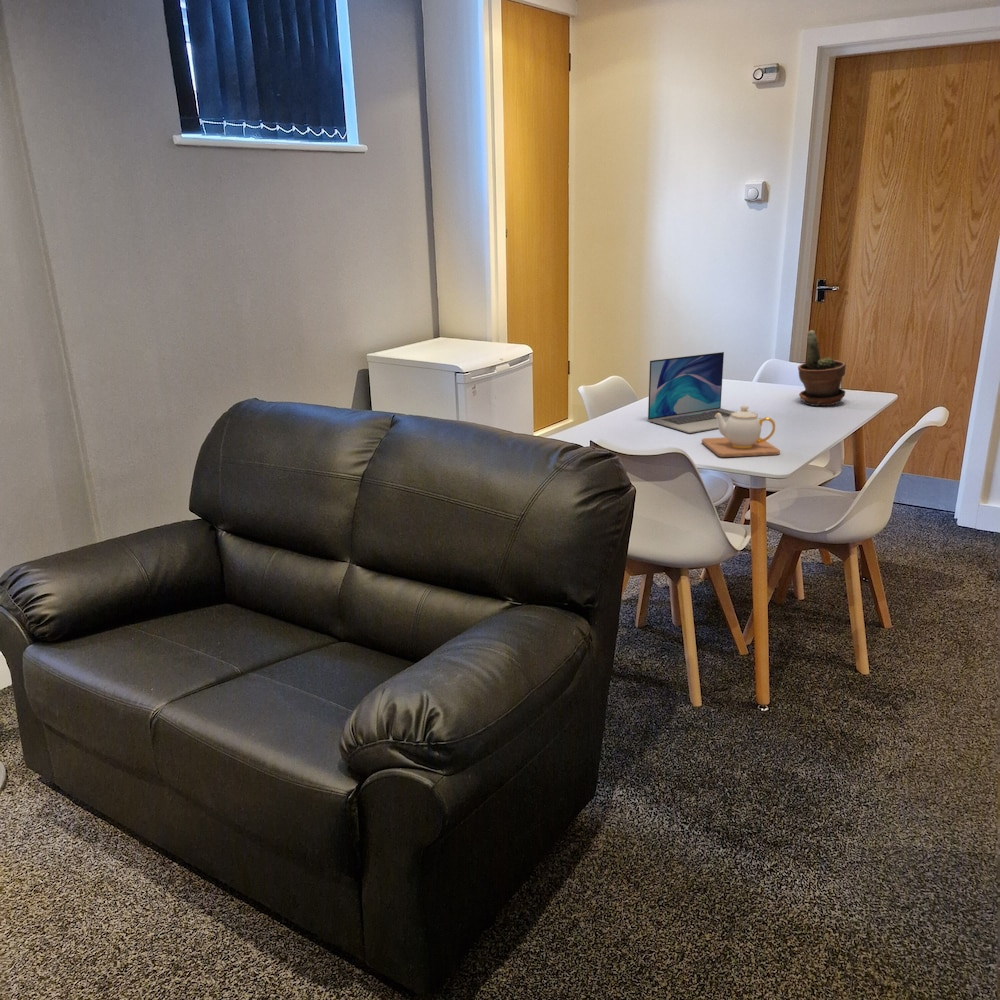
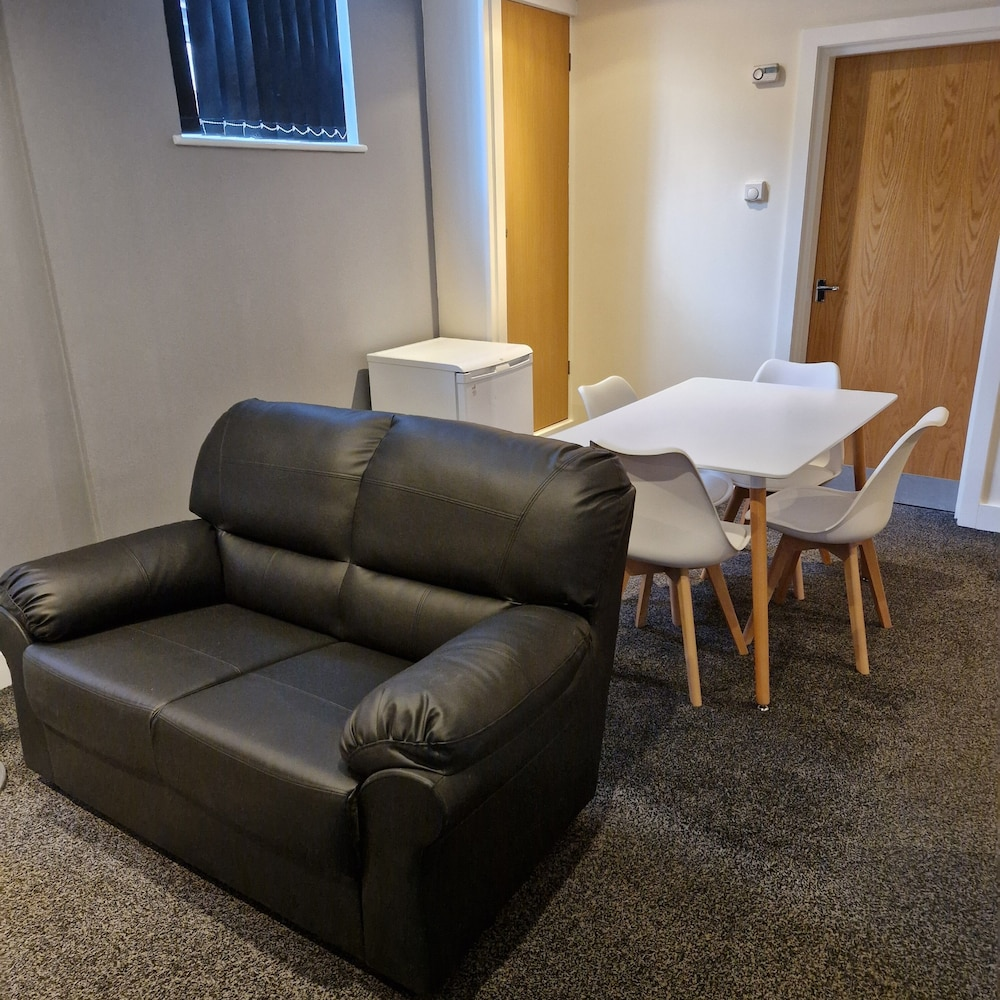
- potted plant (822, 367)
- laptop (707, 390)
- teapot (741, 426)
